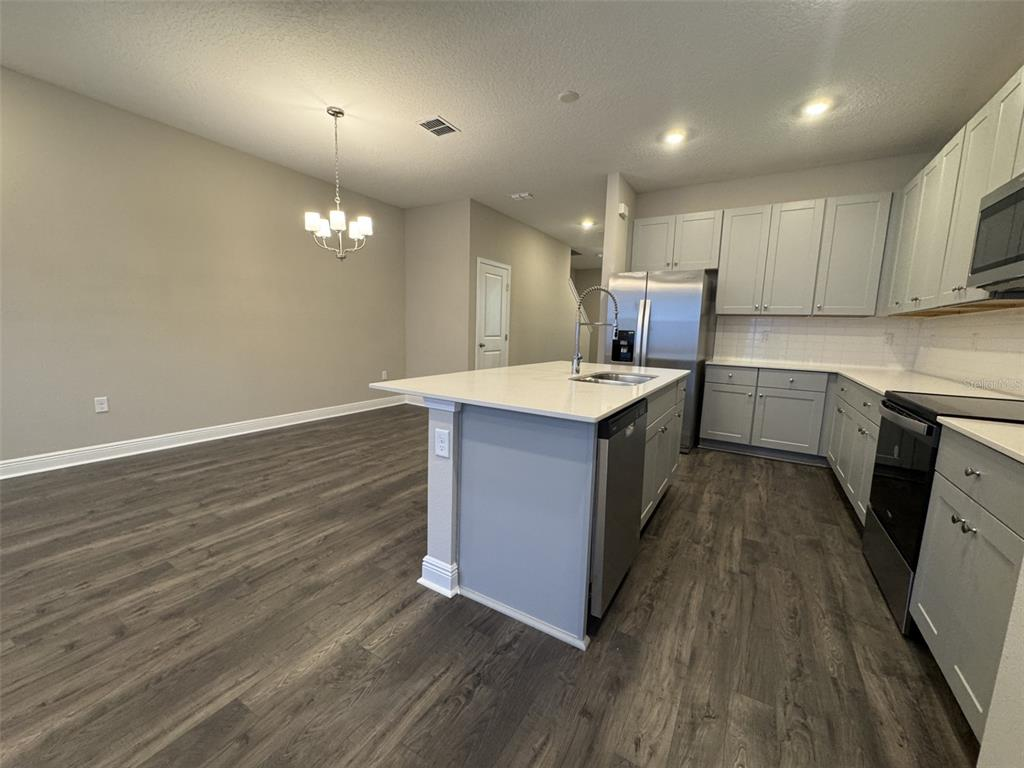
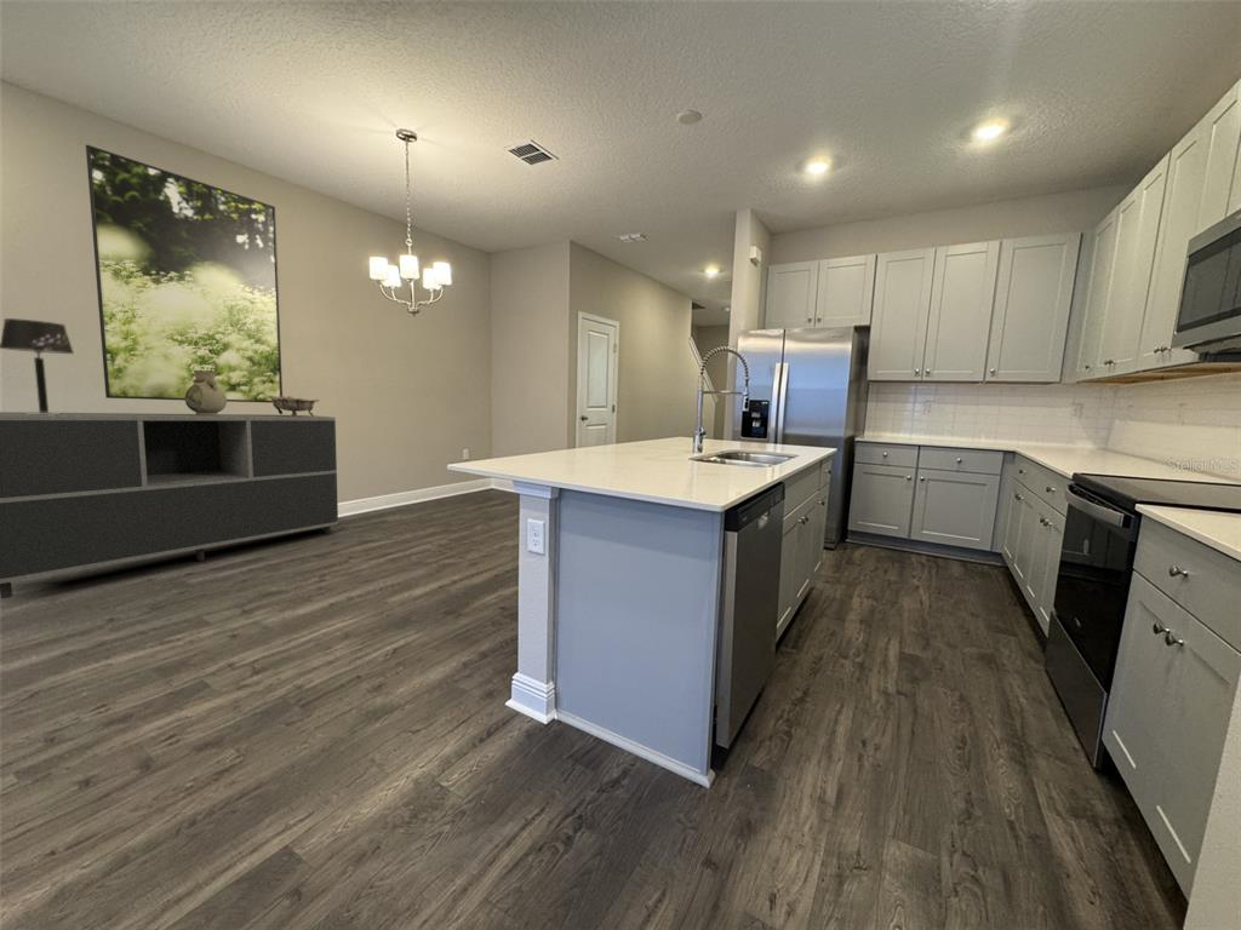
+ table lamp (39, 368)
+ vase (205, 392)
+ decorative bowl (293, 406)
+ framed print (198, 293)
+ sideboard (187, 486)
